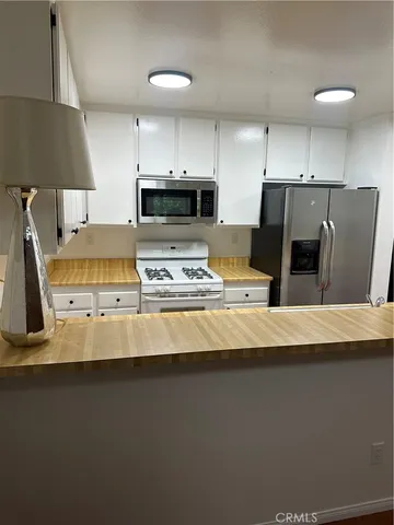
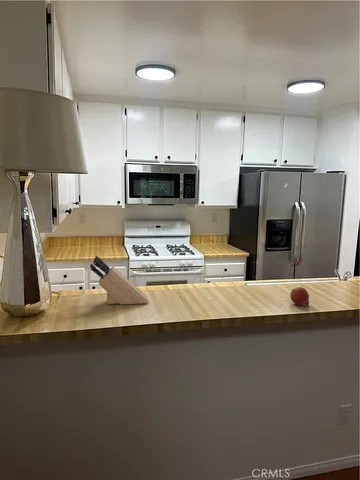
+ fruit (300, 295)
+ knife block (119, 279)
